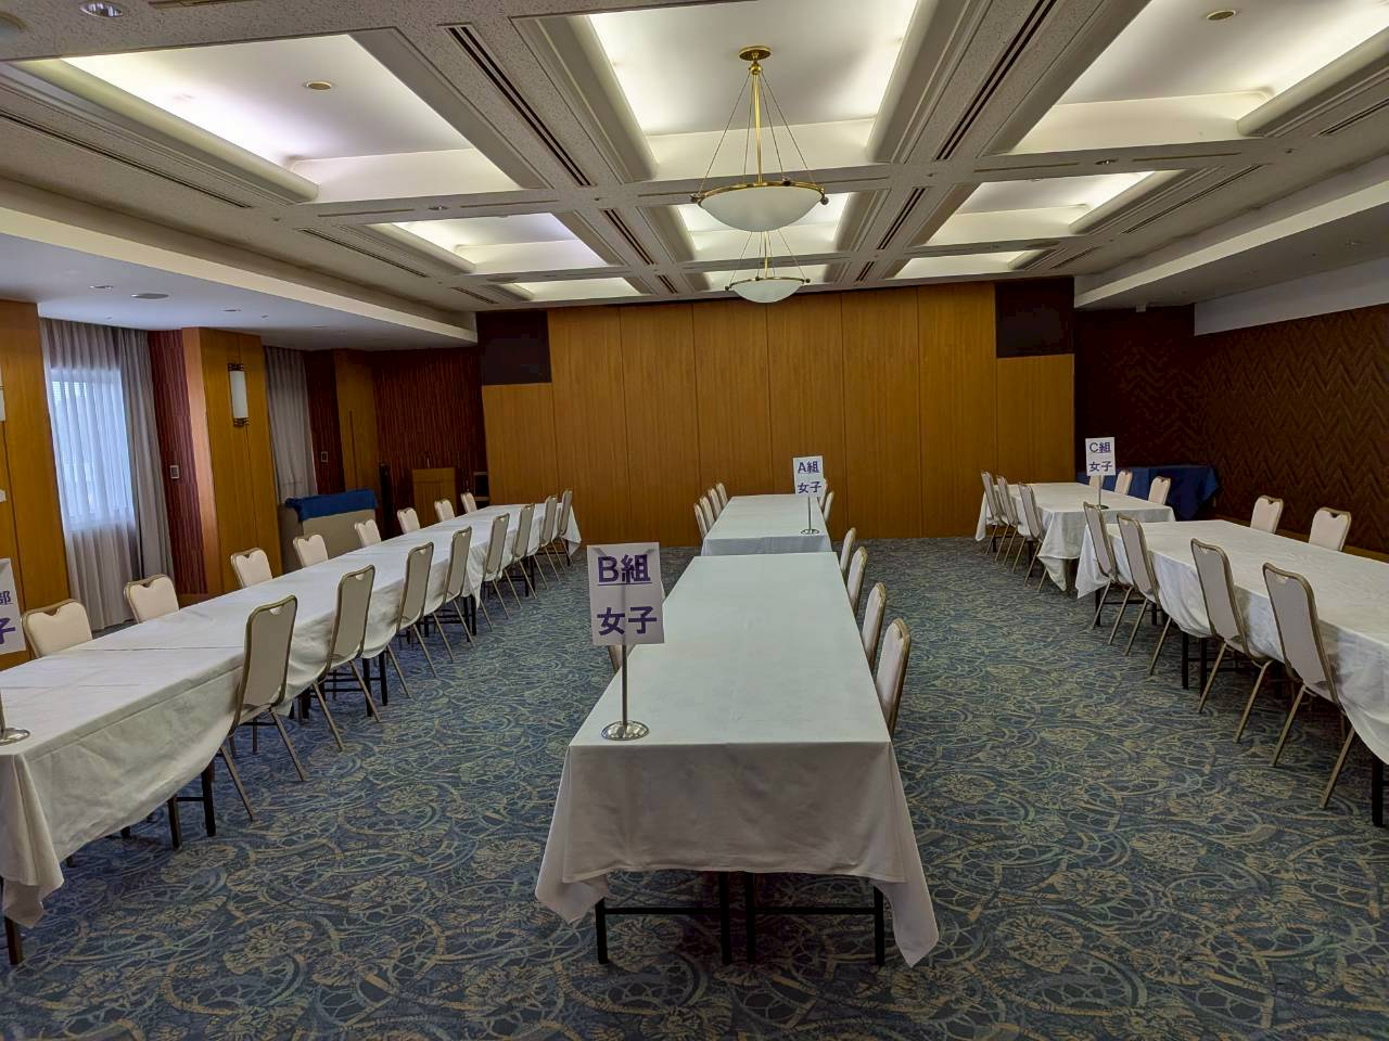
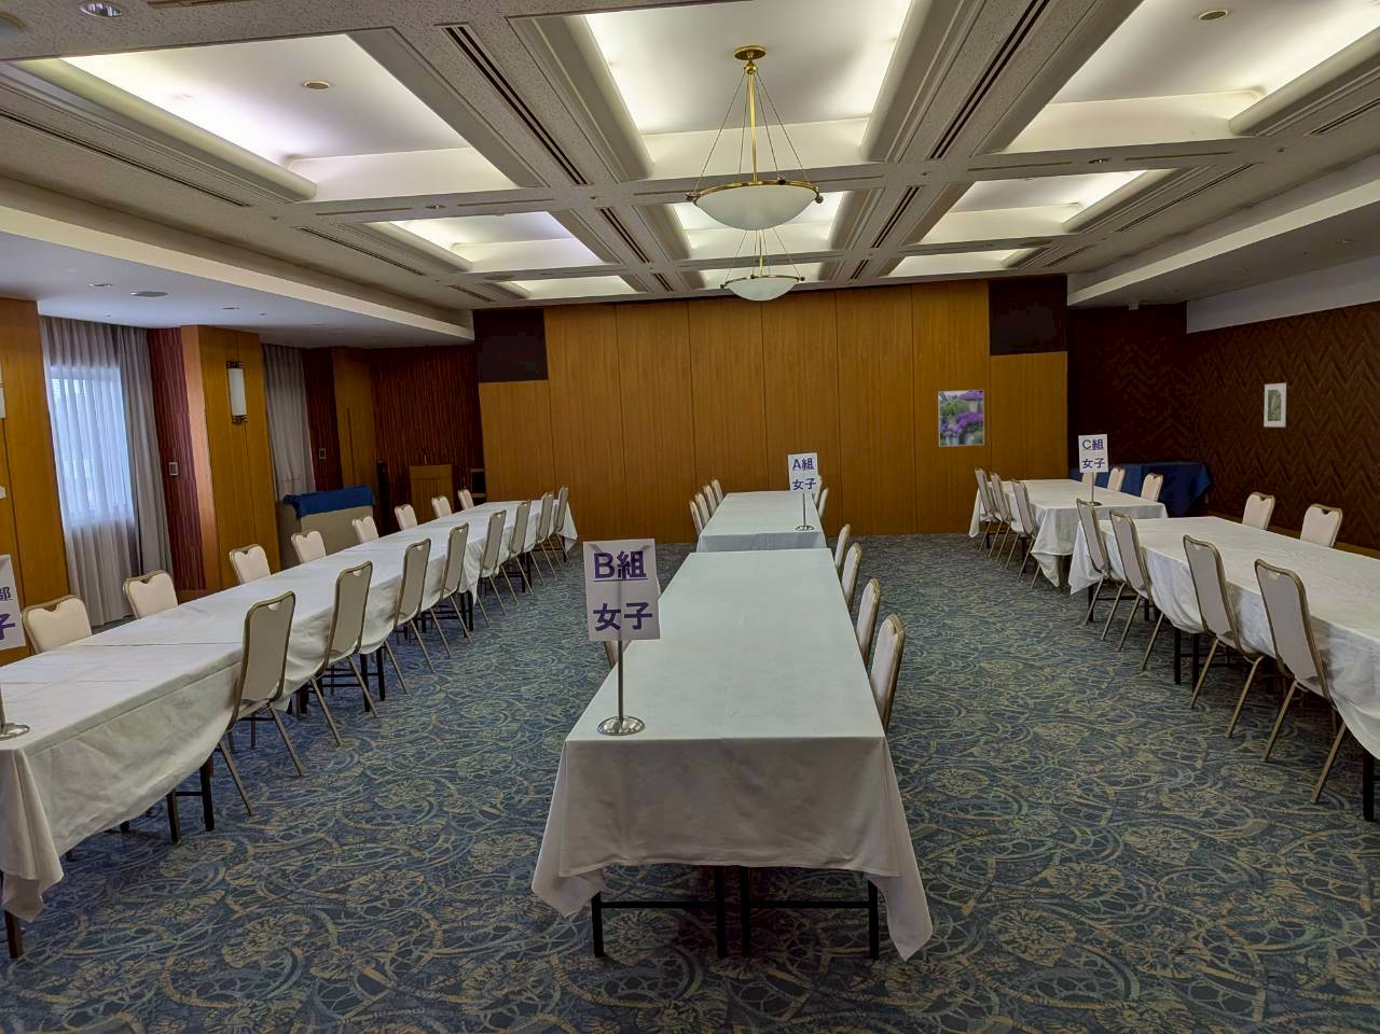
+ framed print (1275, 405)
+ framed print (961, 418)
